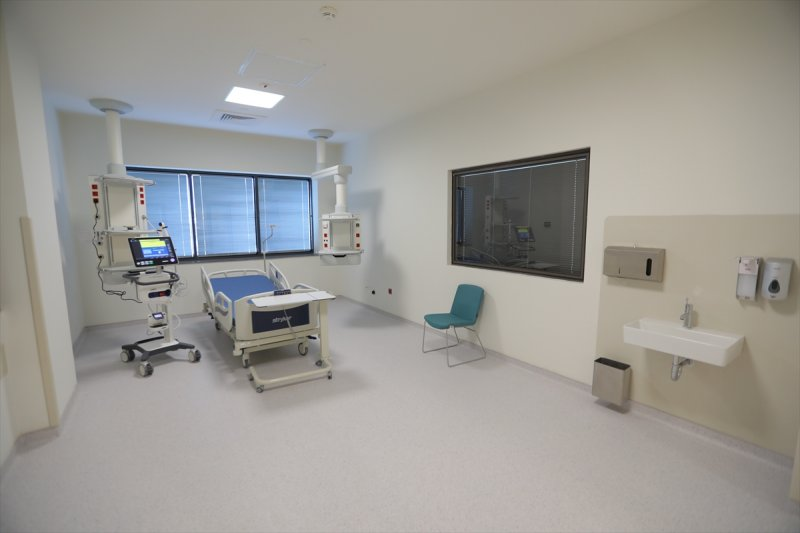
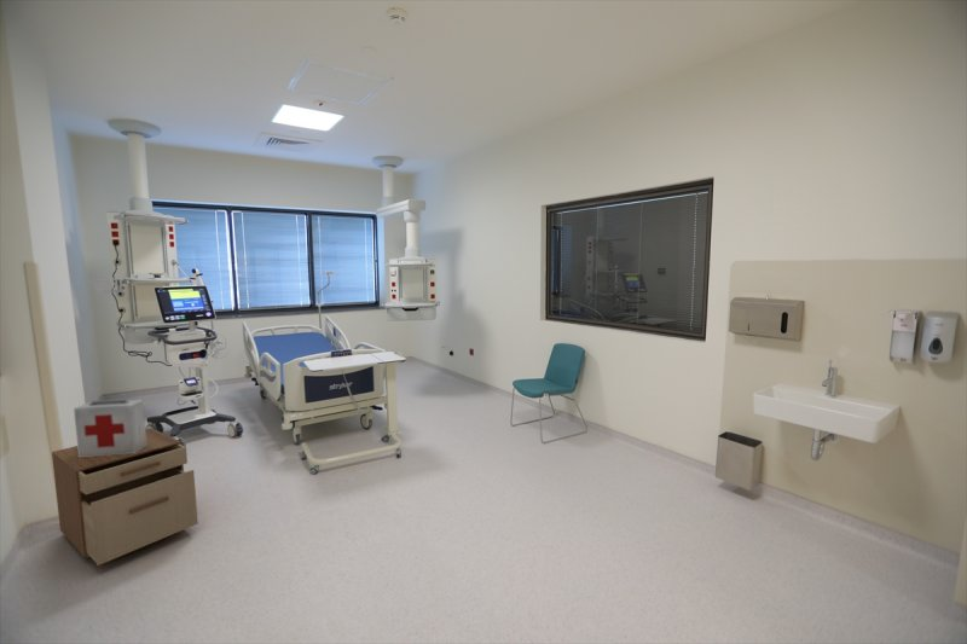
+ filing cabinet (127, 492)
+ first-aid kit (111, 425)
